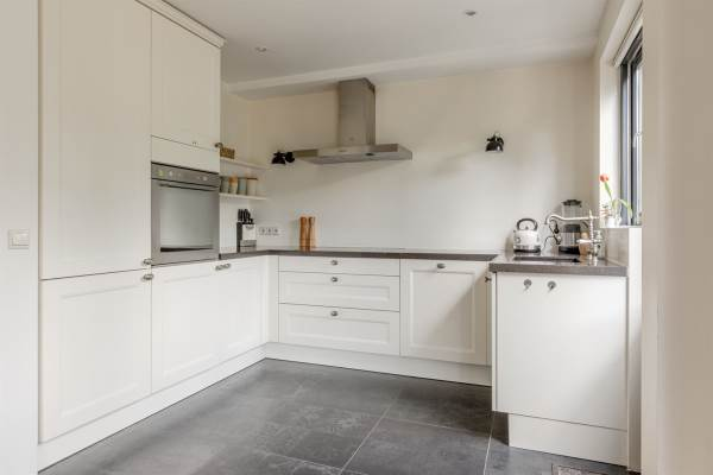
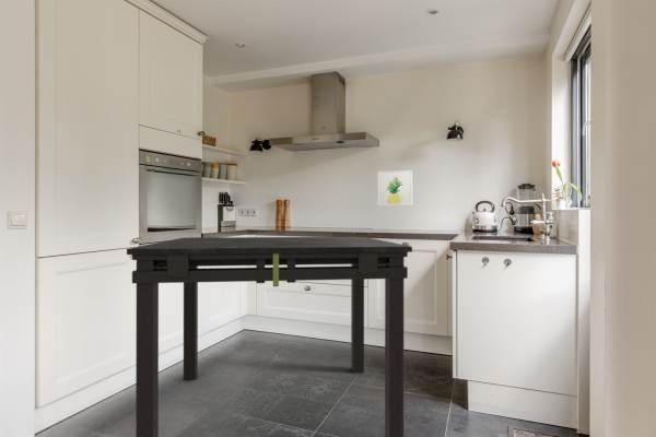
+ dining table (276, 285)
+ wall art (395, 188)
